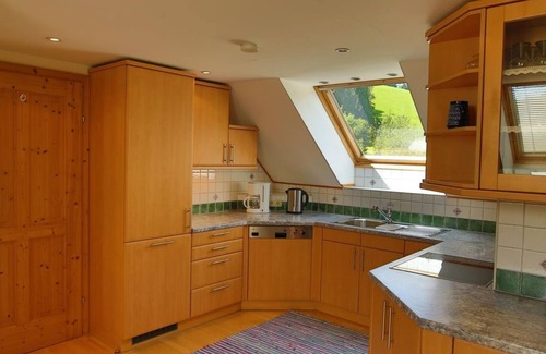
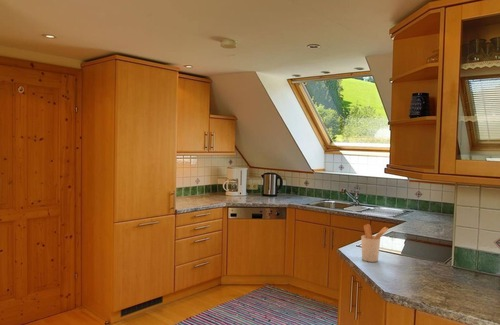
+ utensil holder (375, 242)
